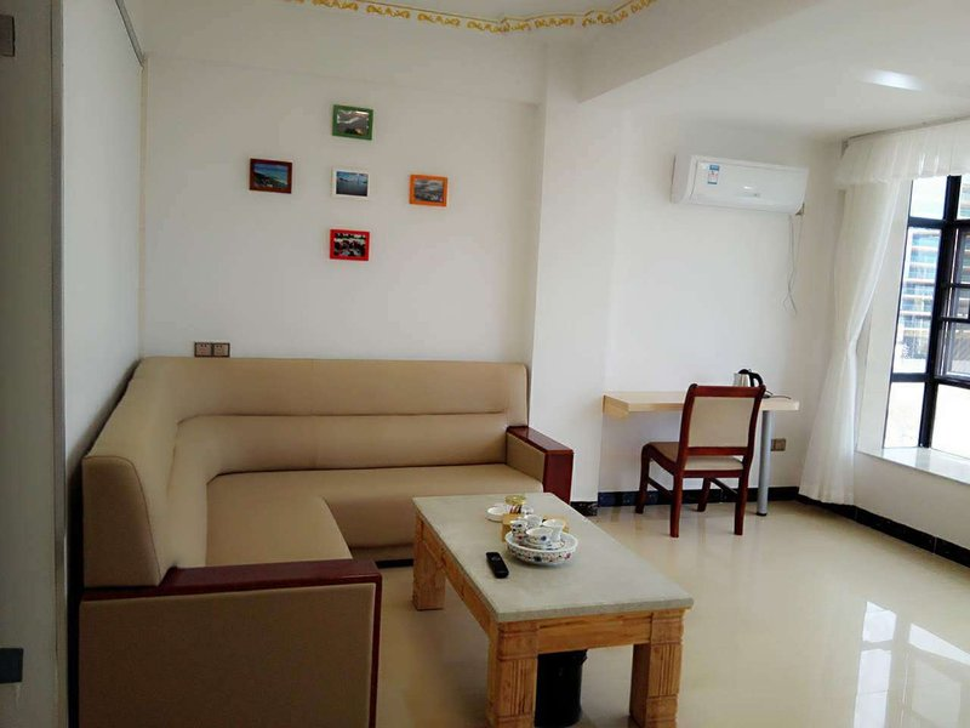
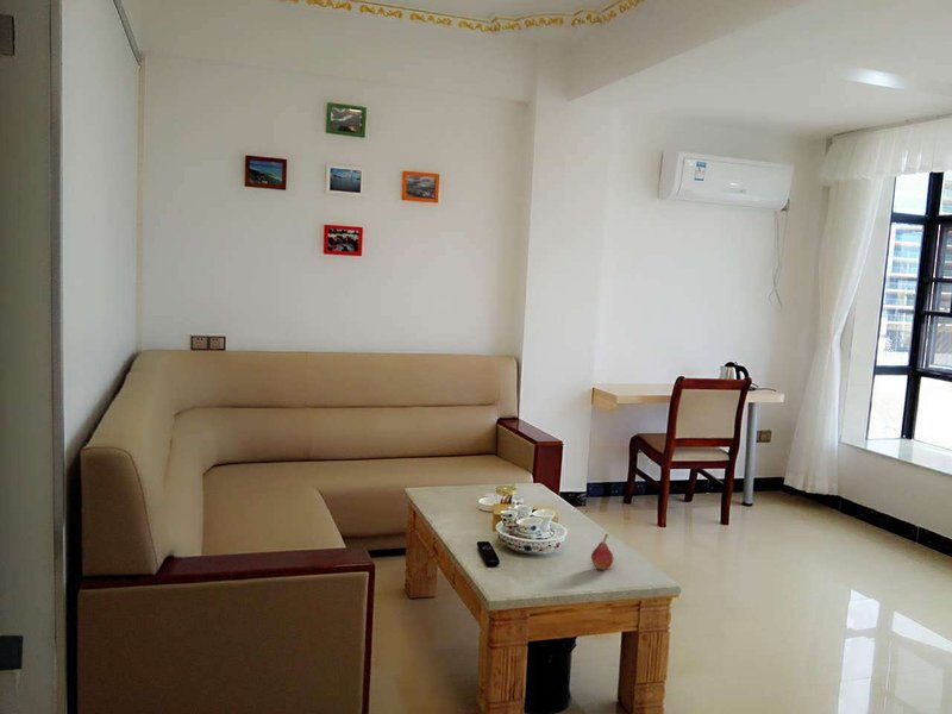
+ fruit (602, 550)
